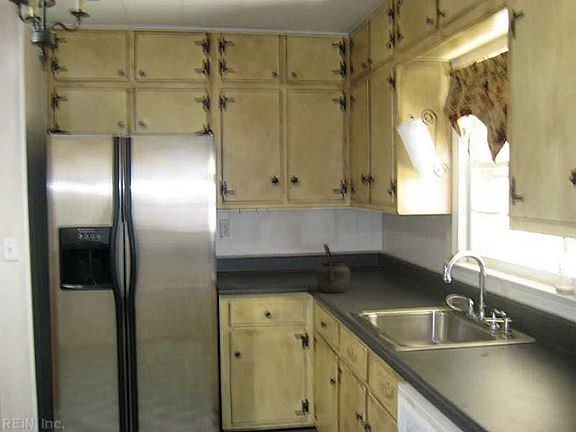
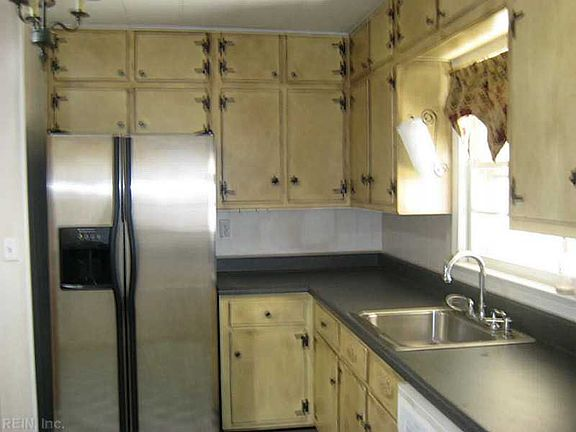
- kettle (331, 268)
